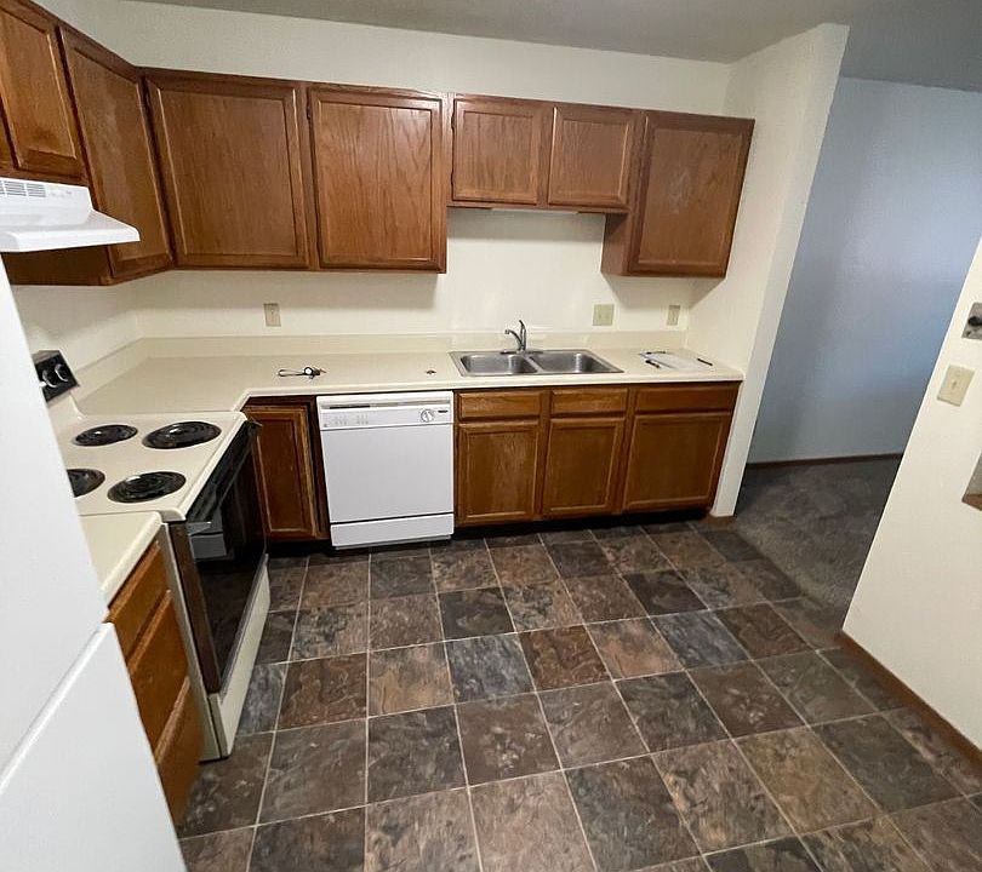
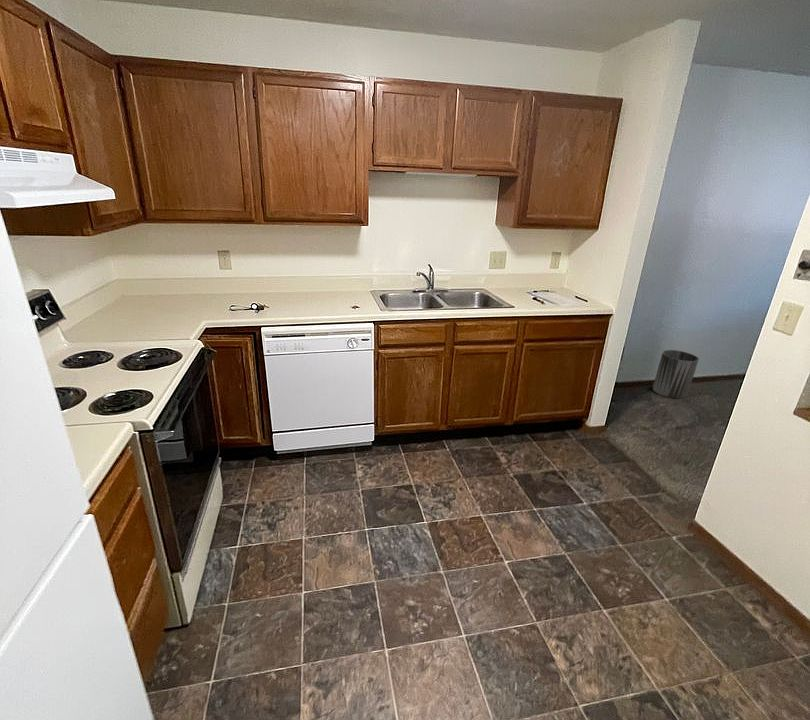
+ trash can (674, 373)
